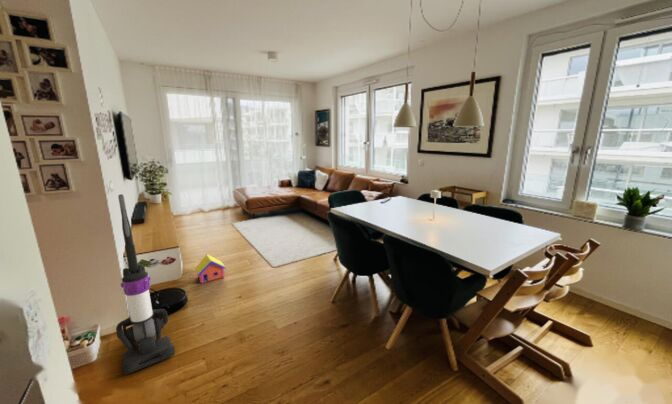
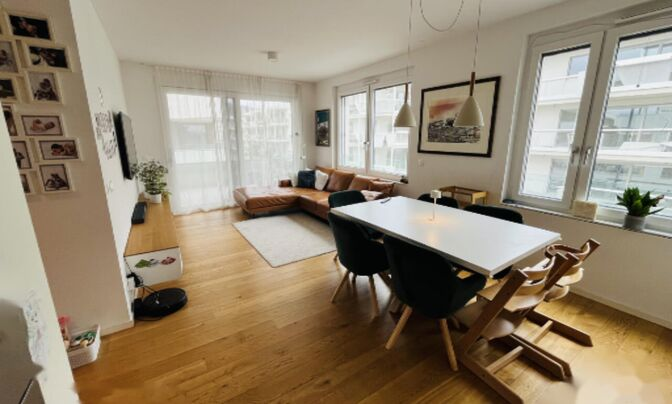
- vacuum cleaner (135, 277)
- toy house (210, 267)
